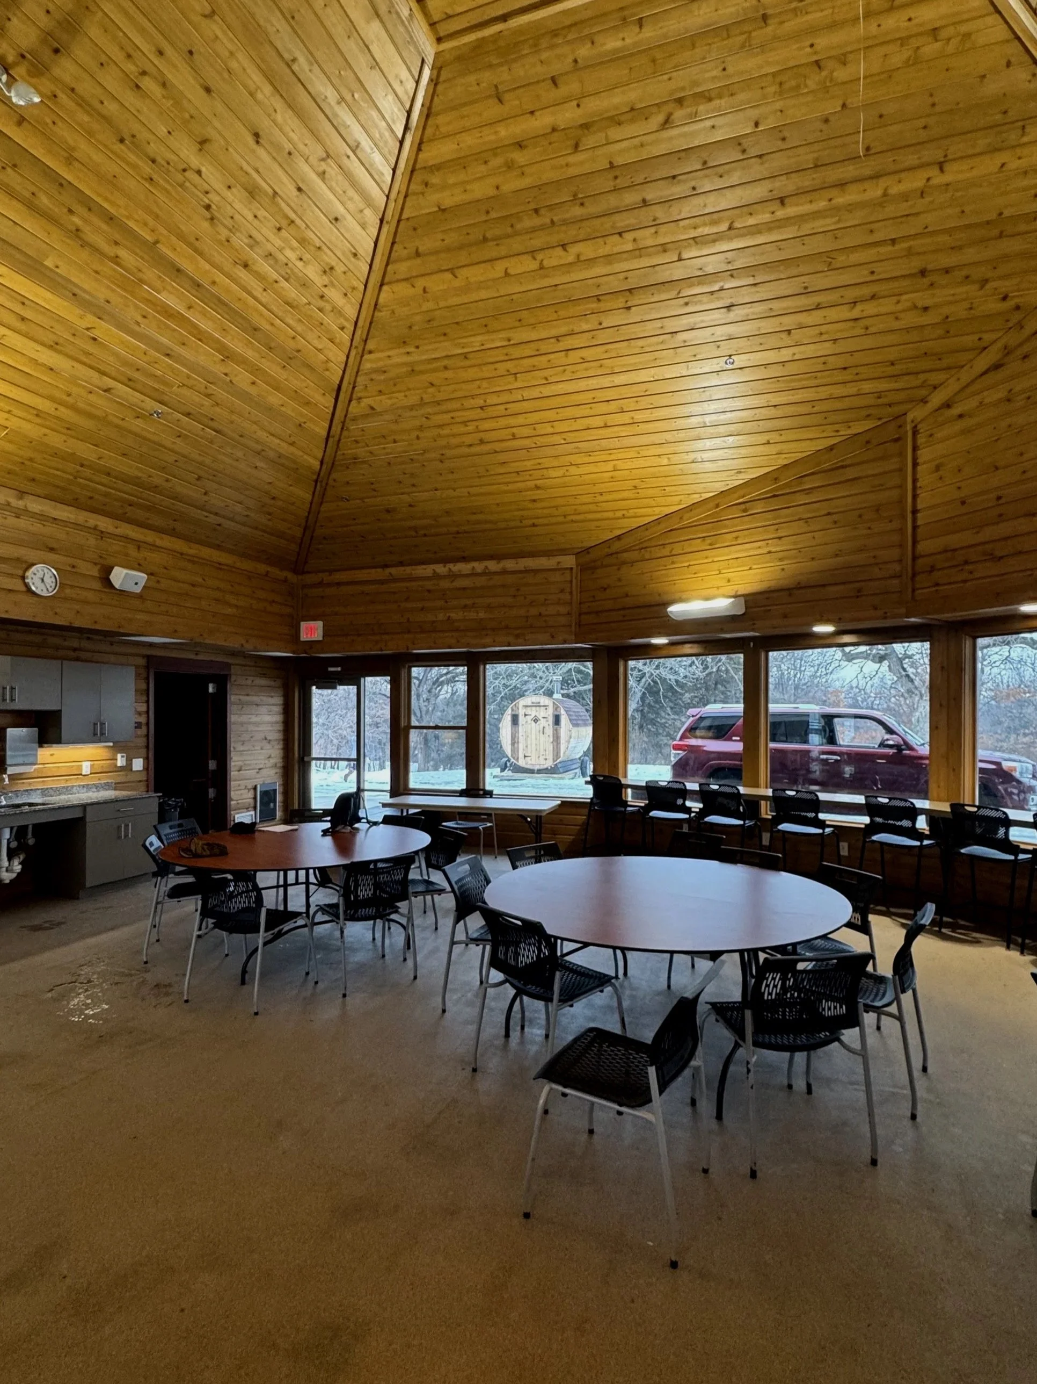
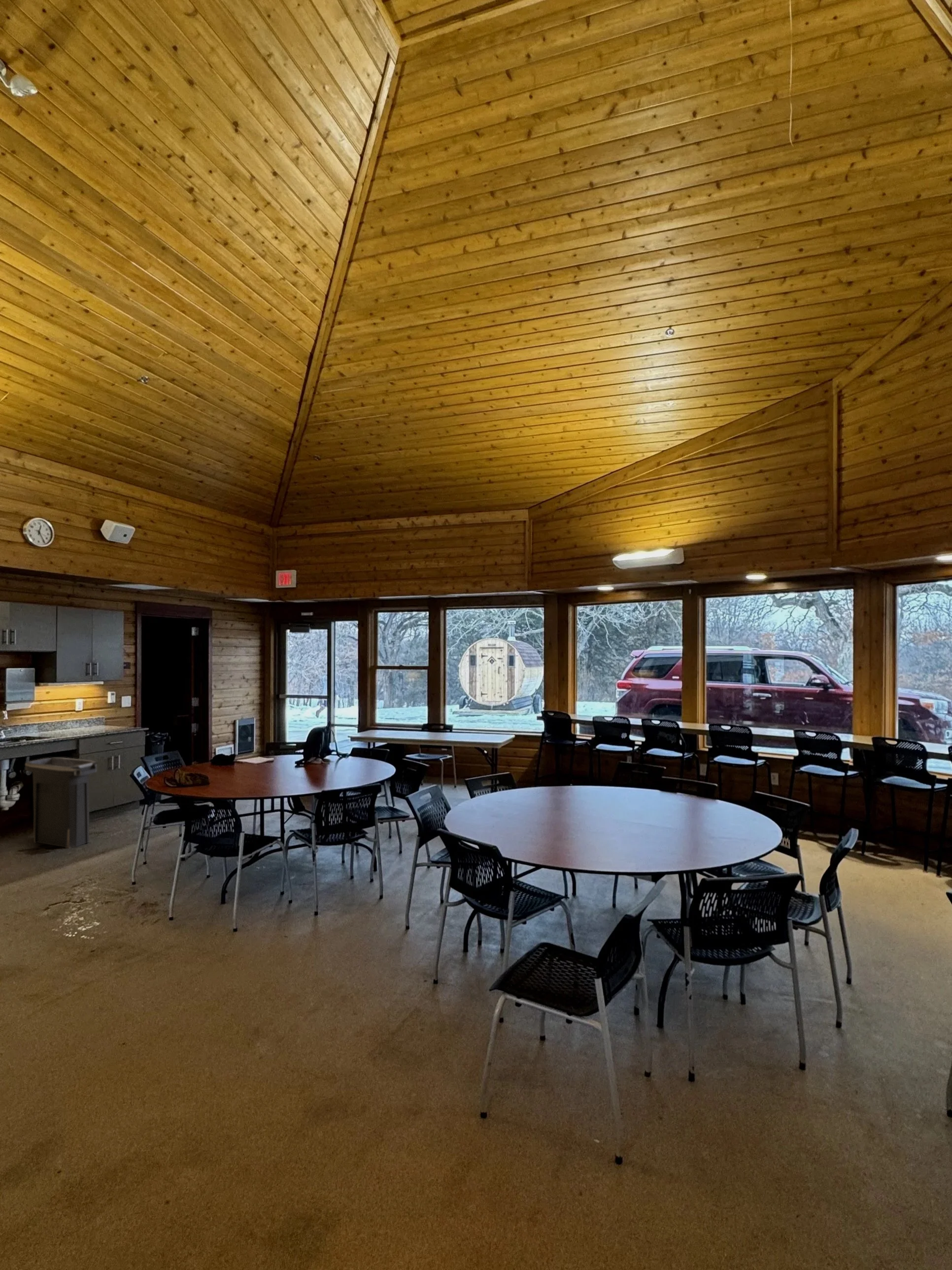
+ trash can (61, 802)
